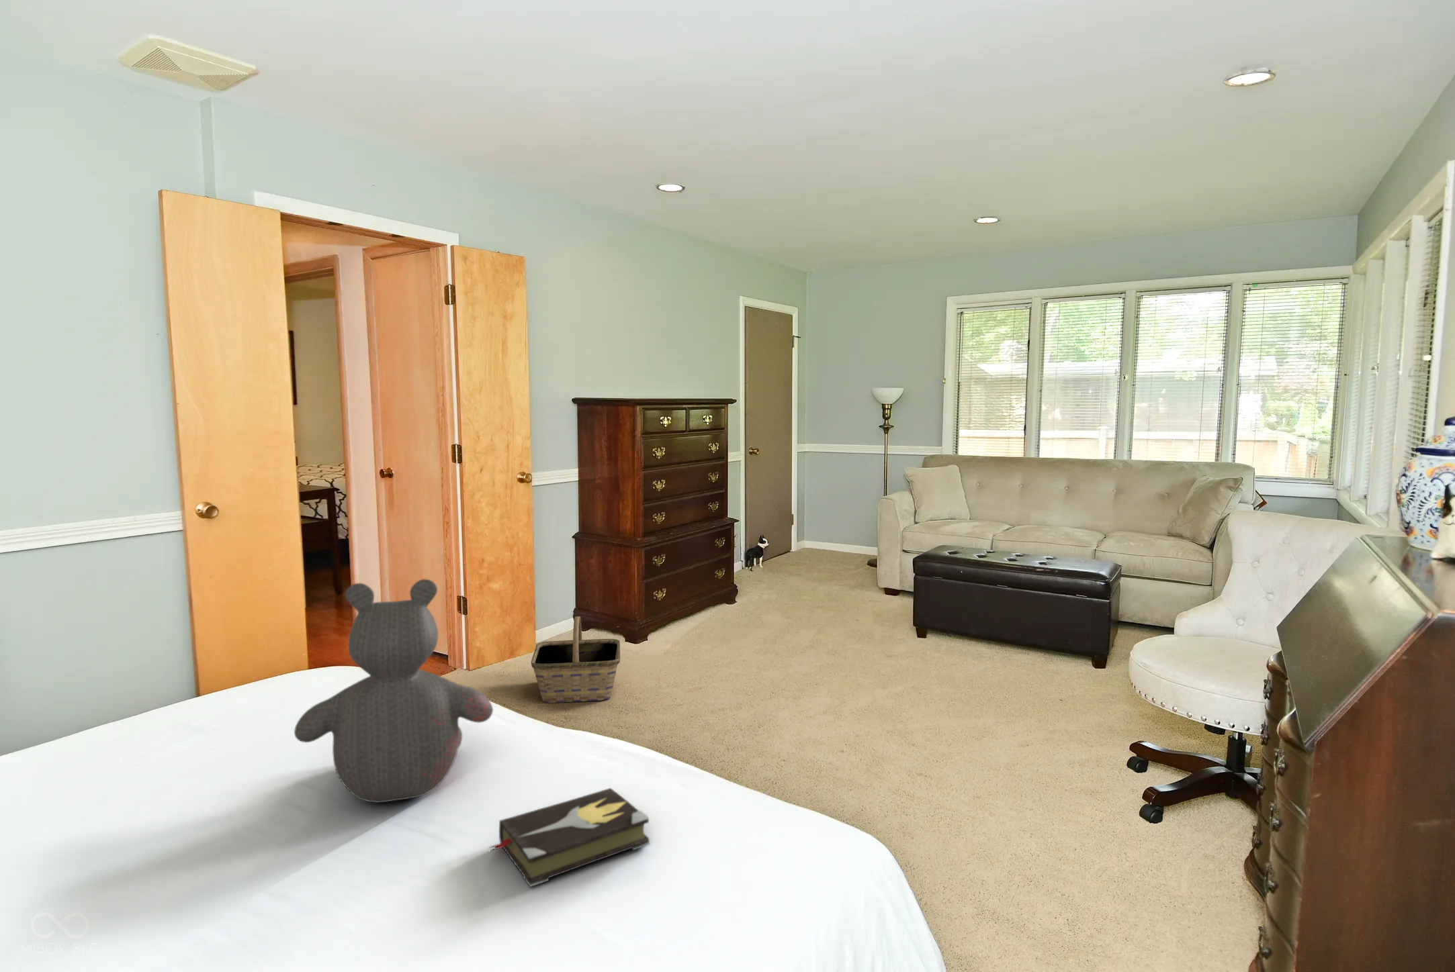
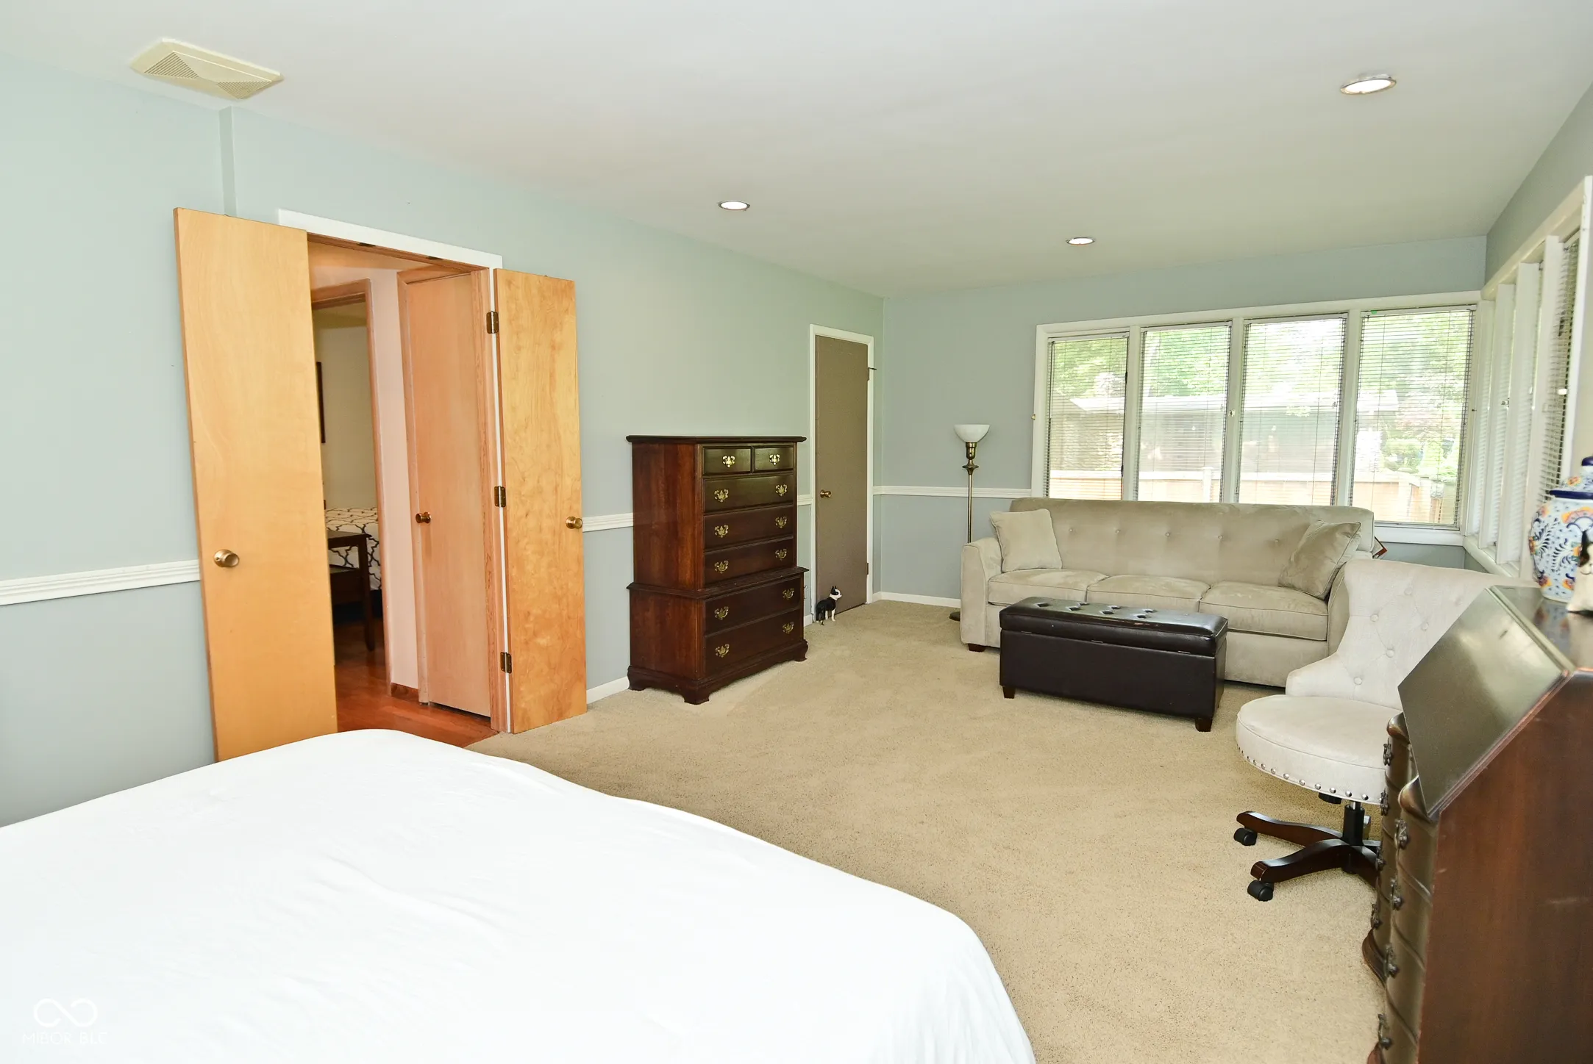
- hardback book (574, 830)
- teddy bear (399, 679)
- basket (577, 654)
